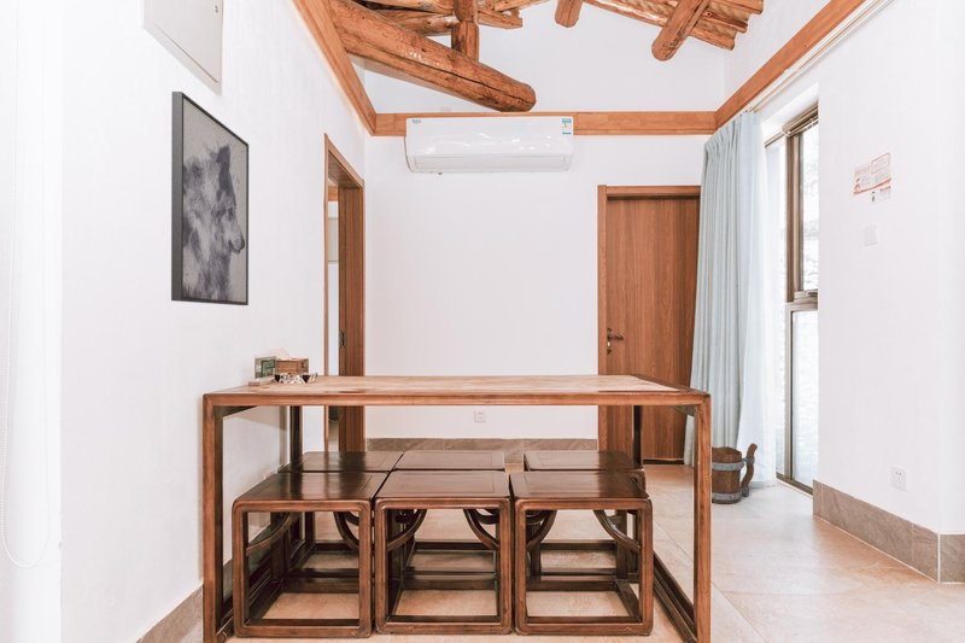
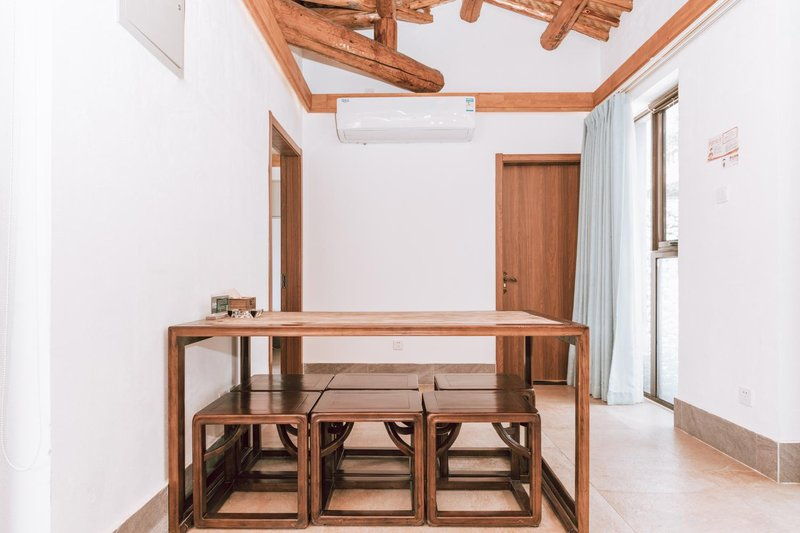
- bucket (729, 470)
- wall art (215, 212)
